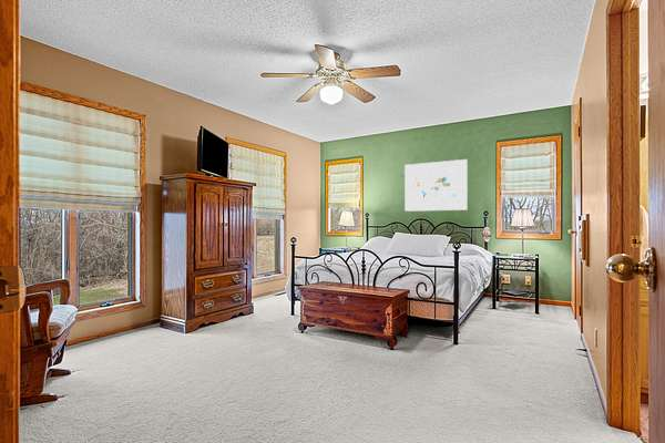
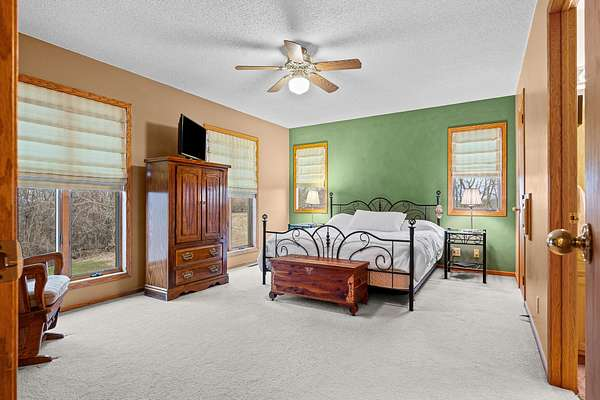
- wall art (434, 186)
